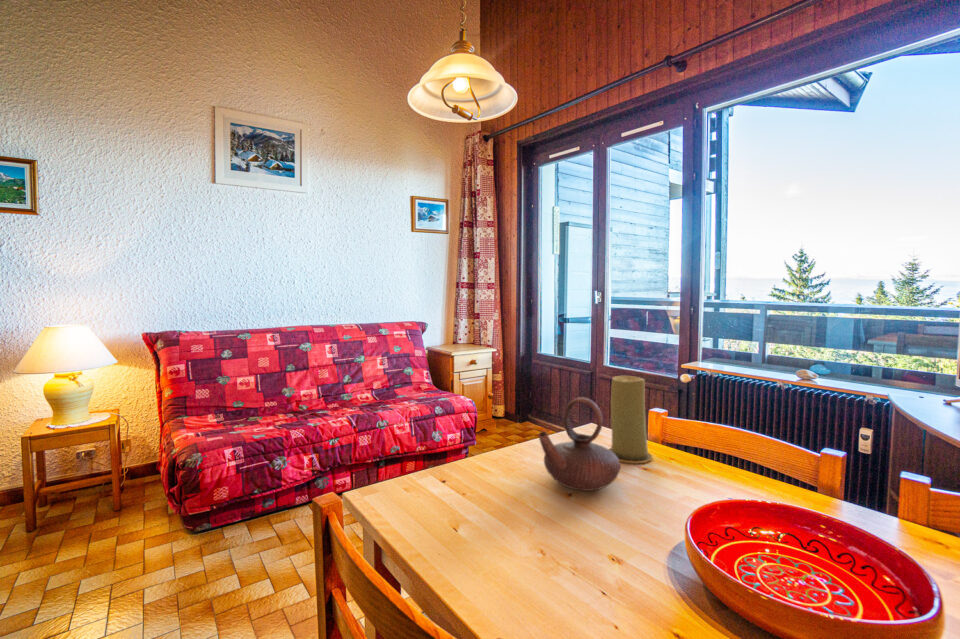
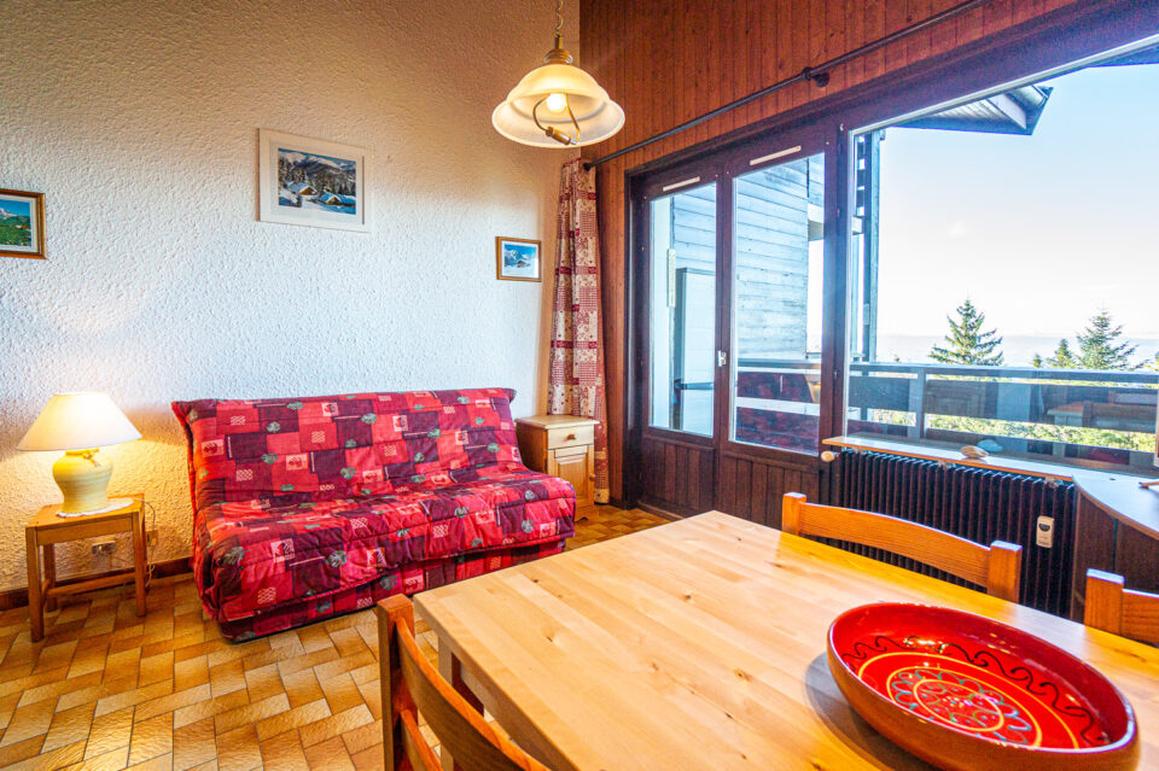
- teapot (575, 444)
- candle (629, 416)
